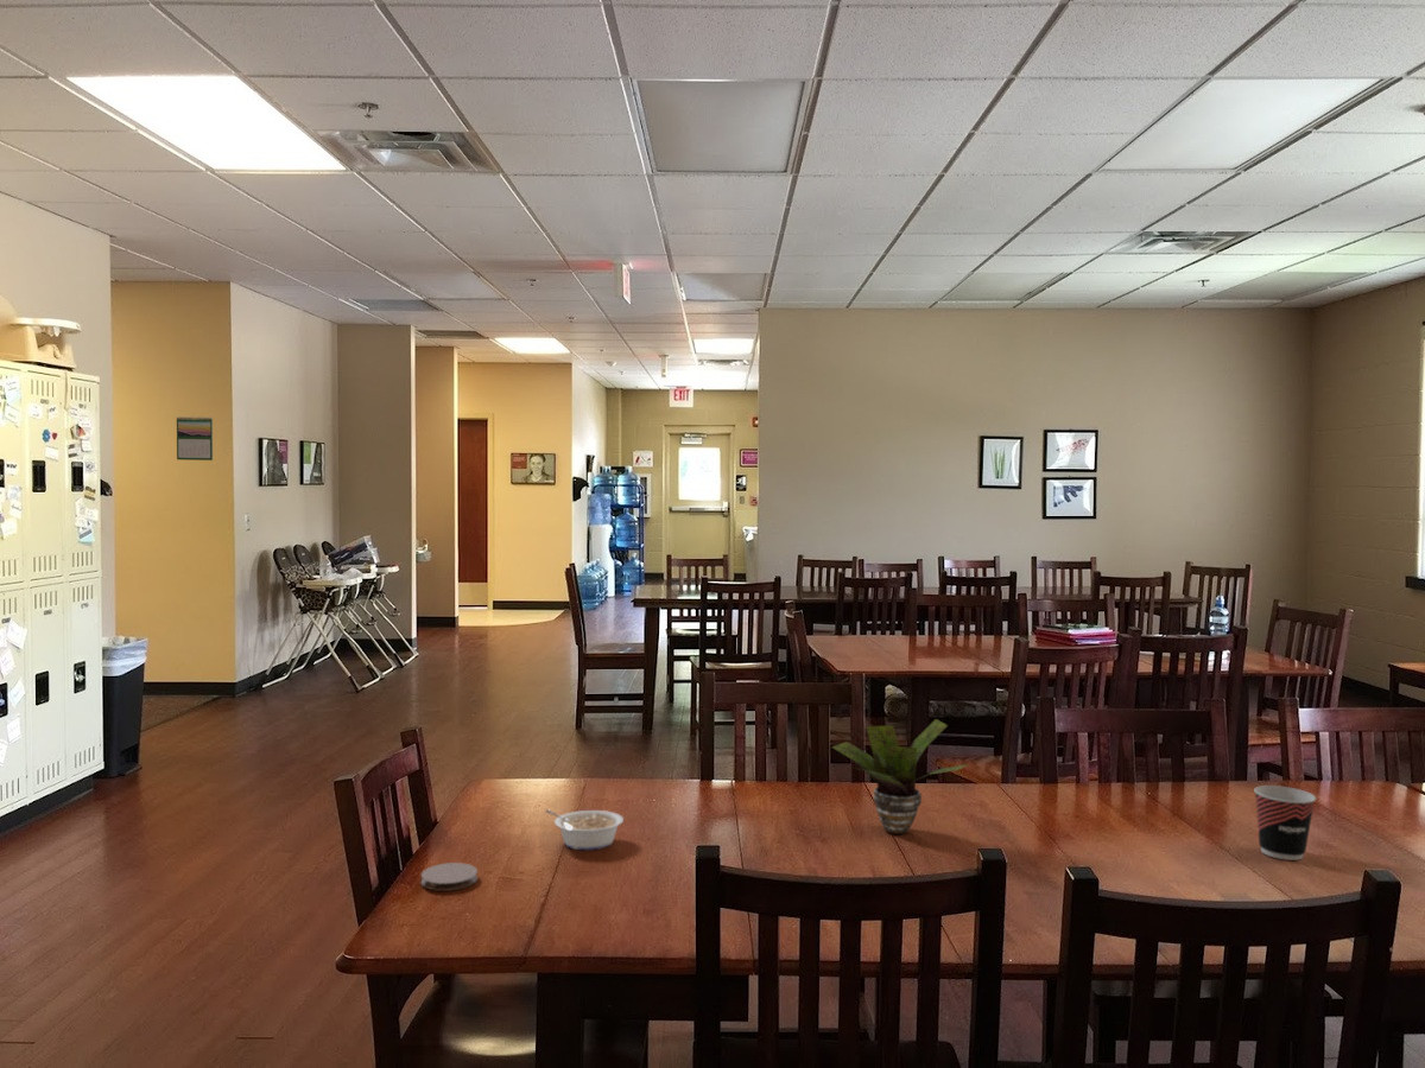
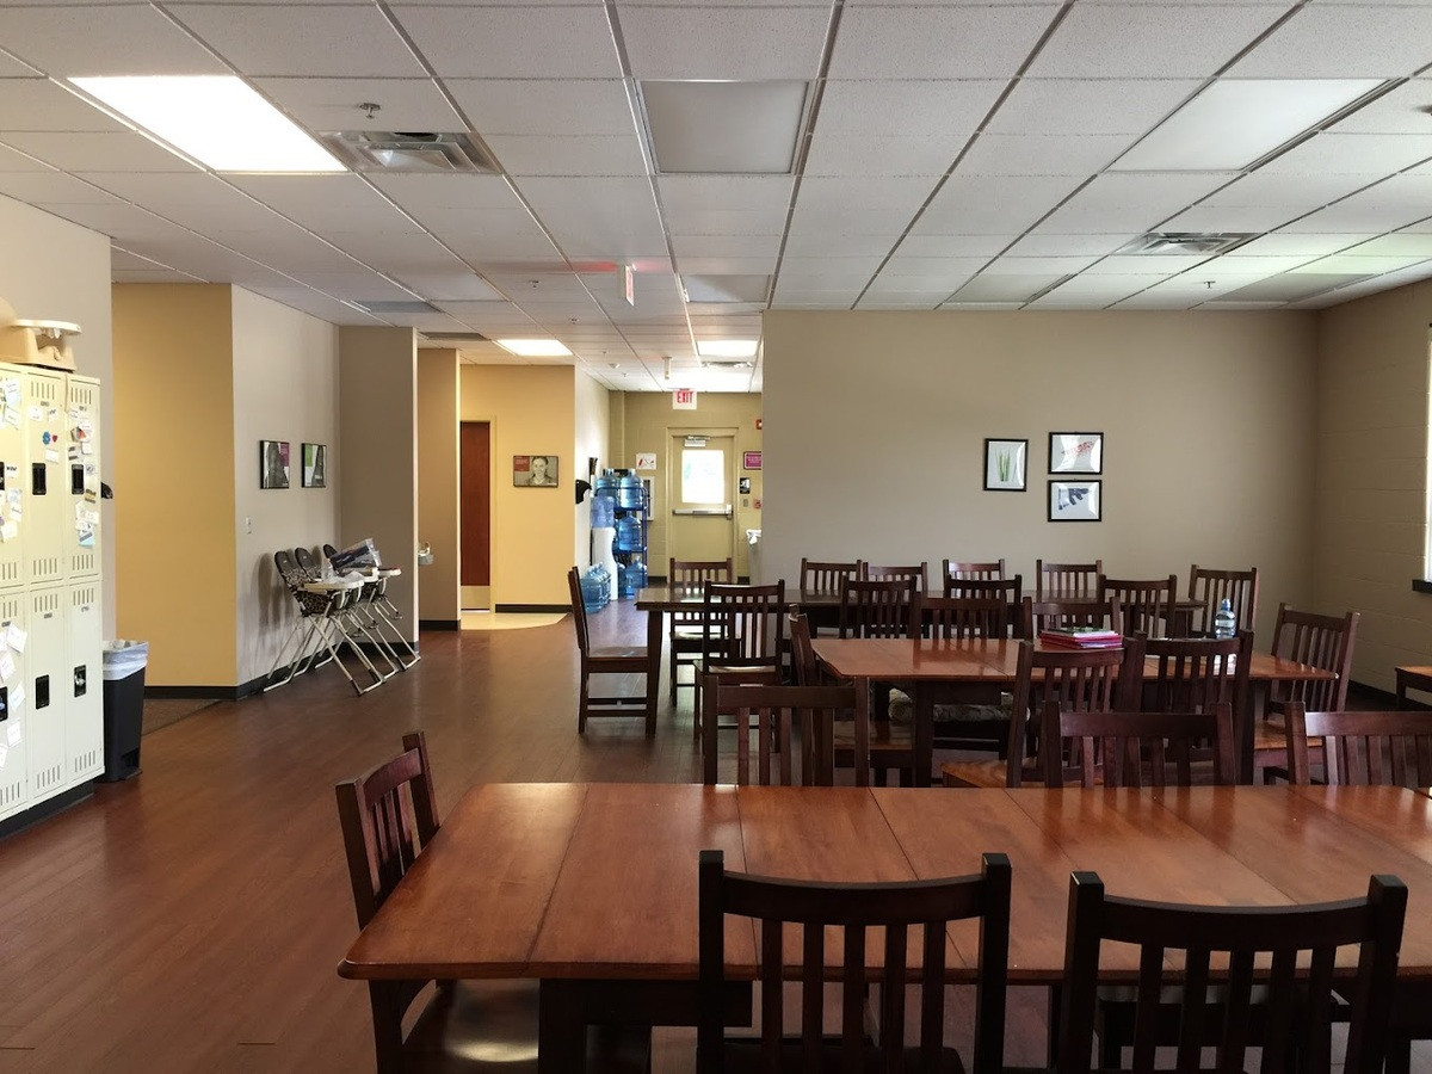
- potted plant (895, 776)
- legume (585, 829)
- coaster (449, 876)
- cup (1282, 822)
- calendar (194, 438)
